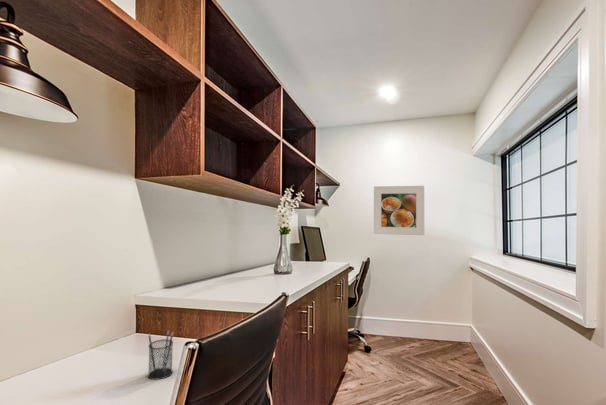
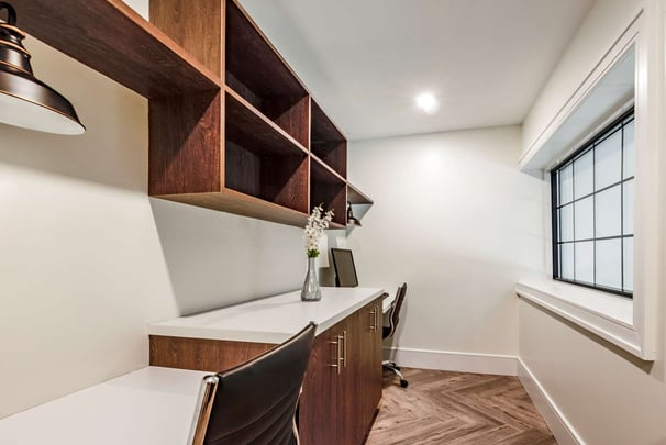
- pencil holder (160, 351)
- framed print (398, 210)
